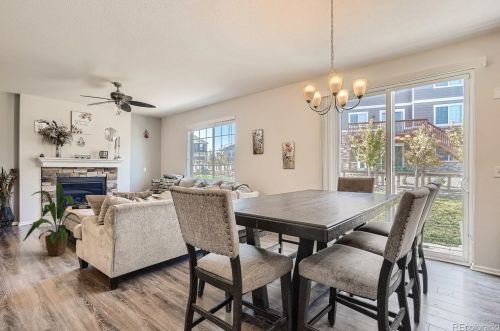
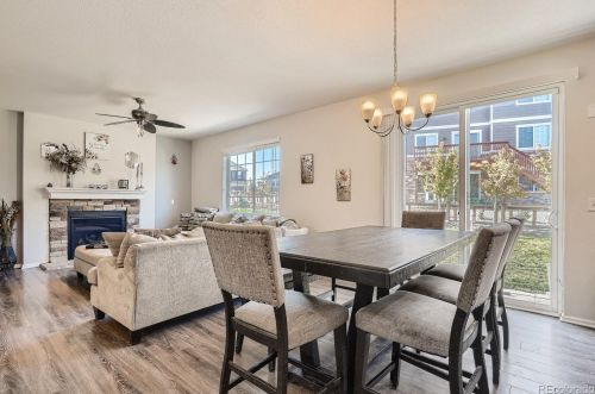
- house plant (53, 219)
